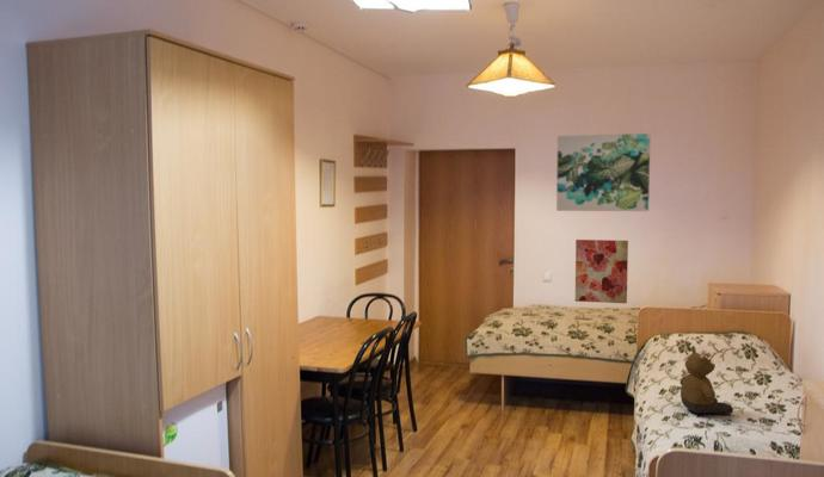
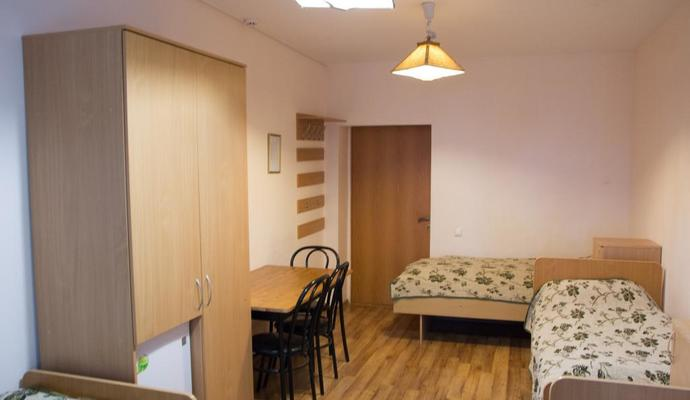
- wall art (601, 271)
- bear (706, 379)
- wall art (602, 173)
